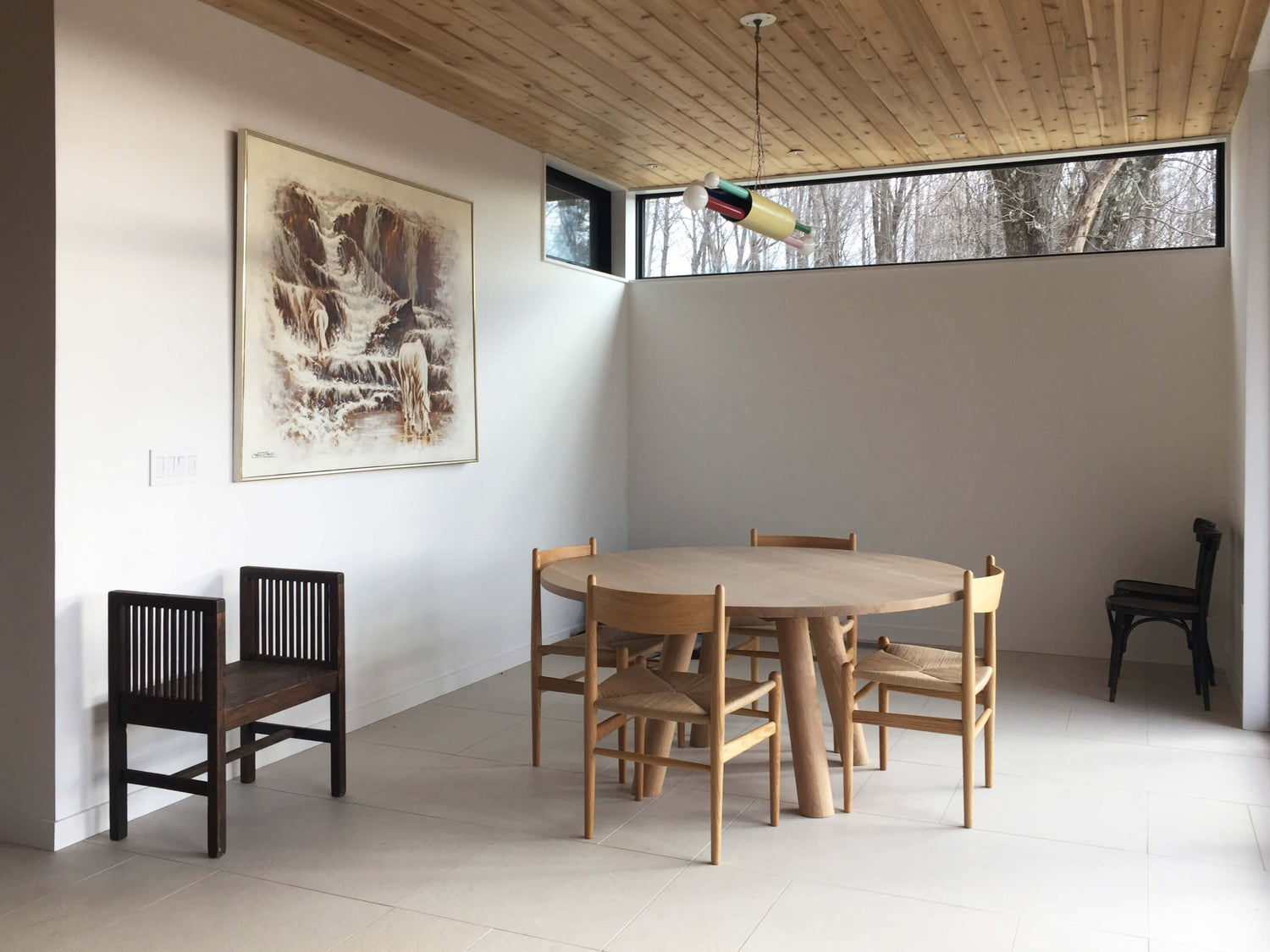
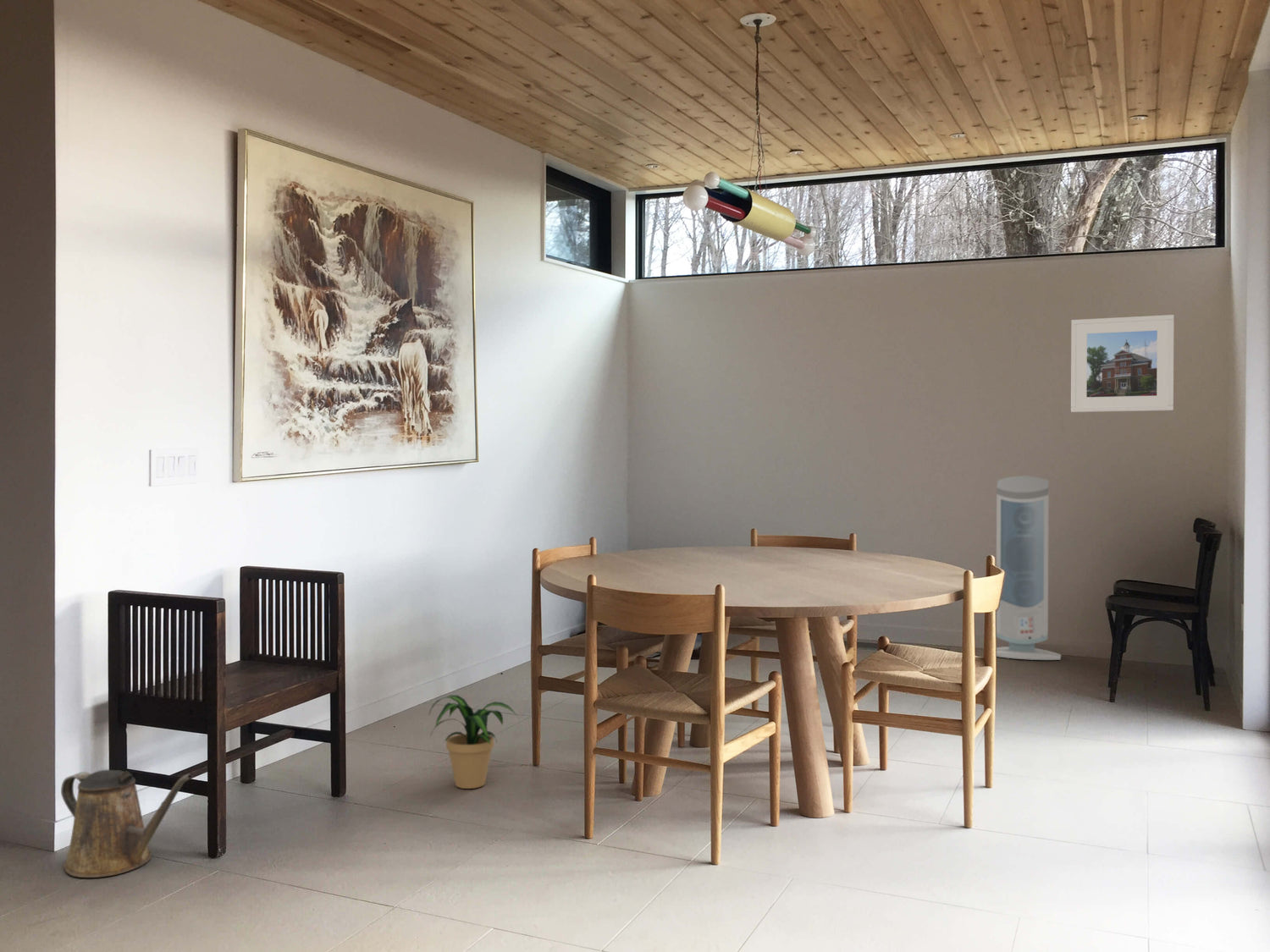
+ watering can (126, 815)
+ air purifier (1022, 565)
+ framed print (1121, 364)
+ potted plant (469, 740)
